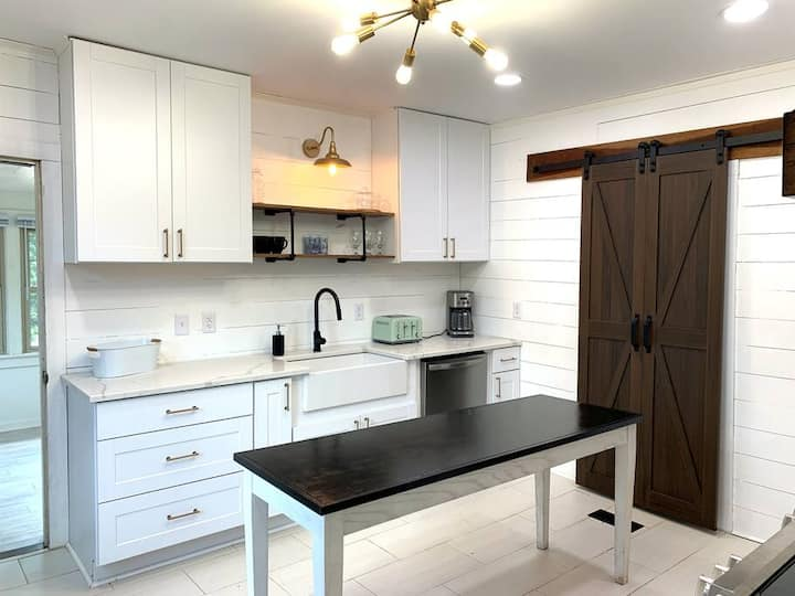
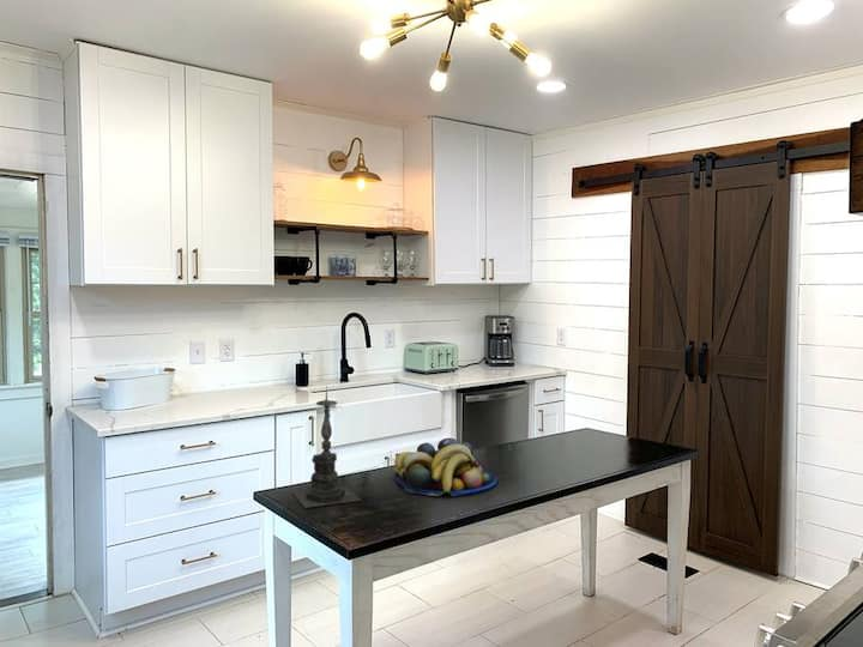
+ candle holder (326, 441)
+ fruit bowl (446, 461)
